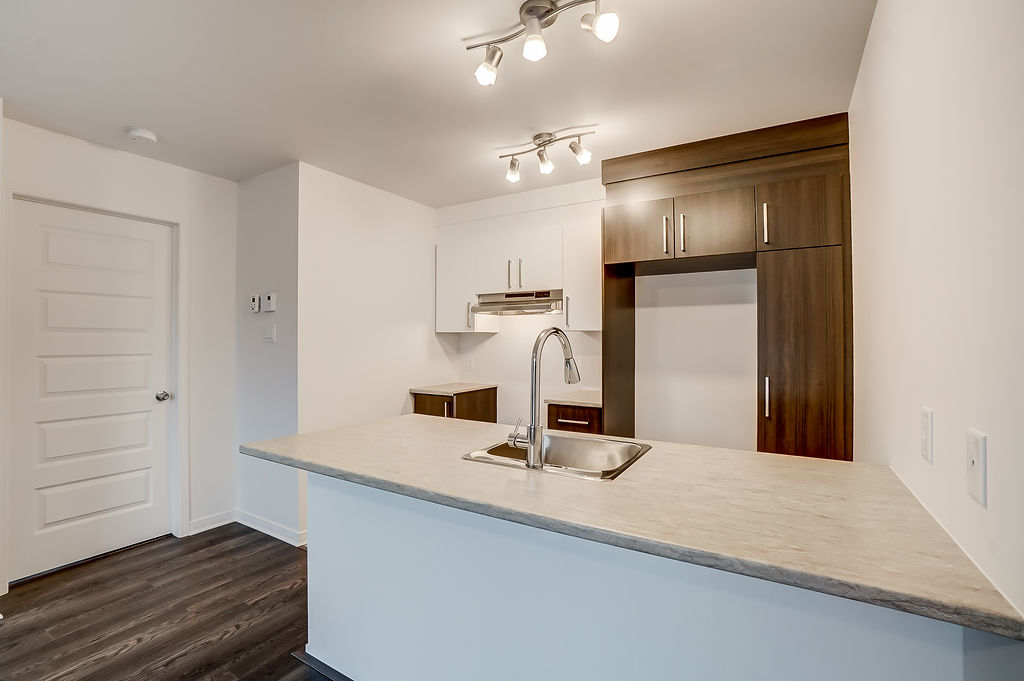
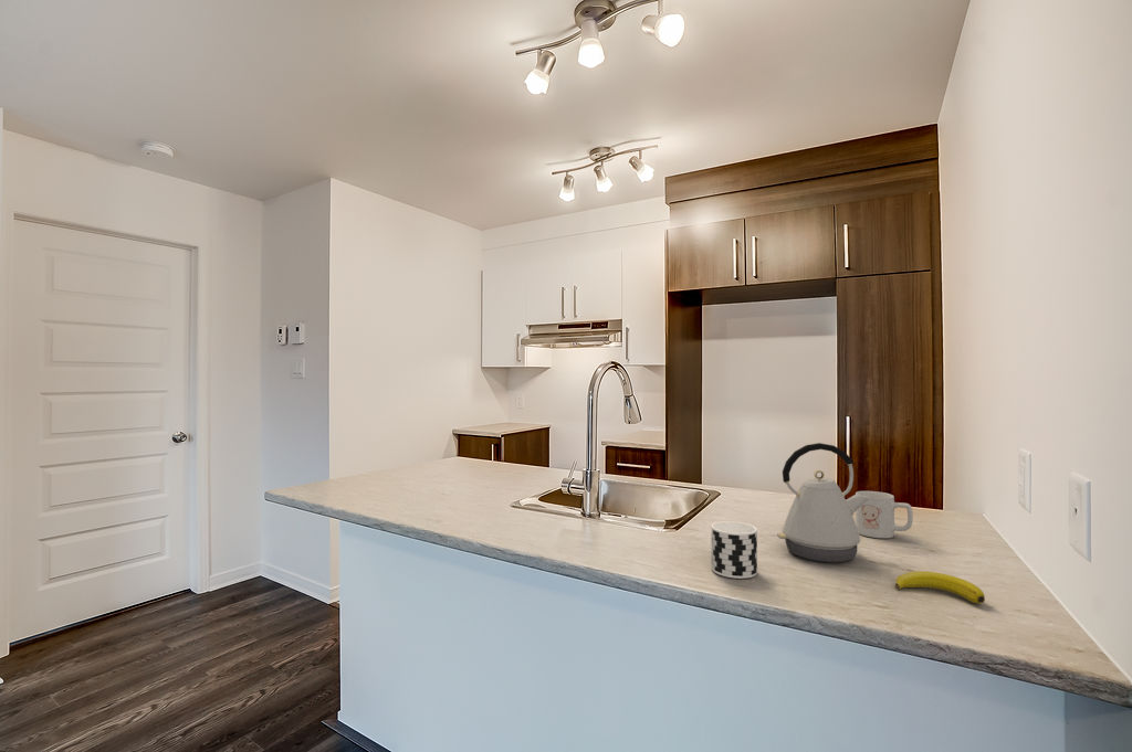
+ cup (734, 547)
+ kettle (822, 498)
+ banana (937, 584)
+ mug (883, 515)
